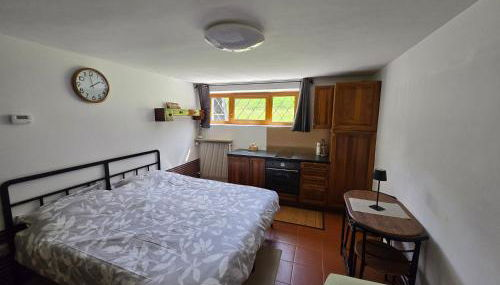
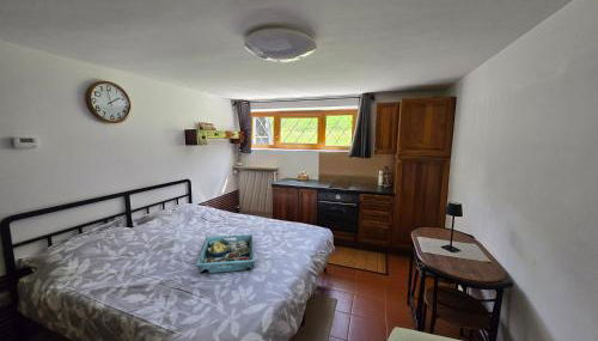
+ serving tray (227, 251)
